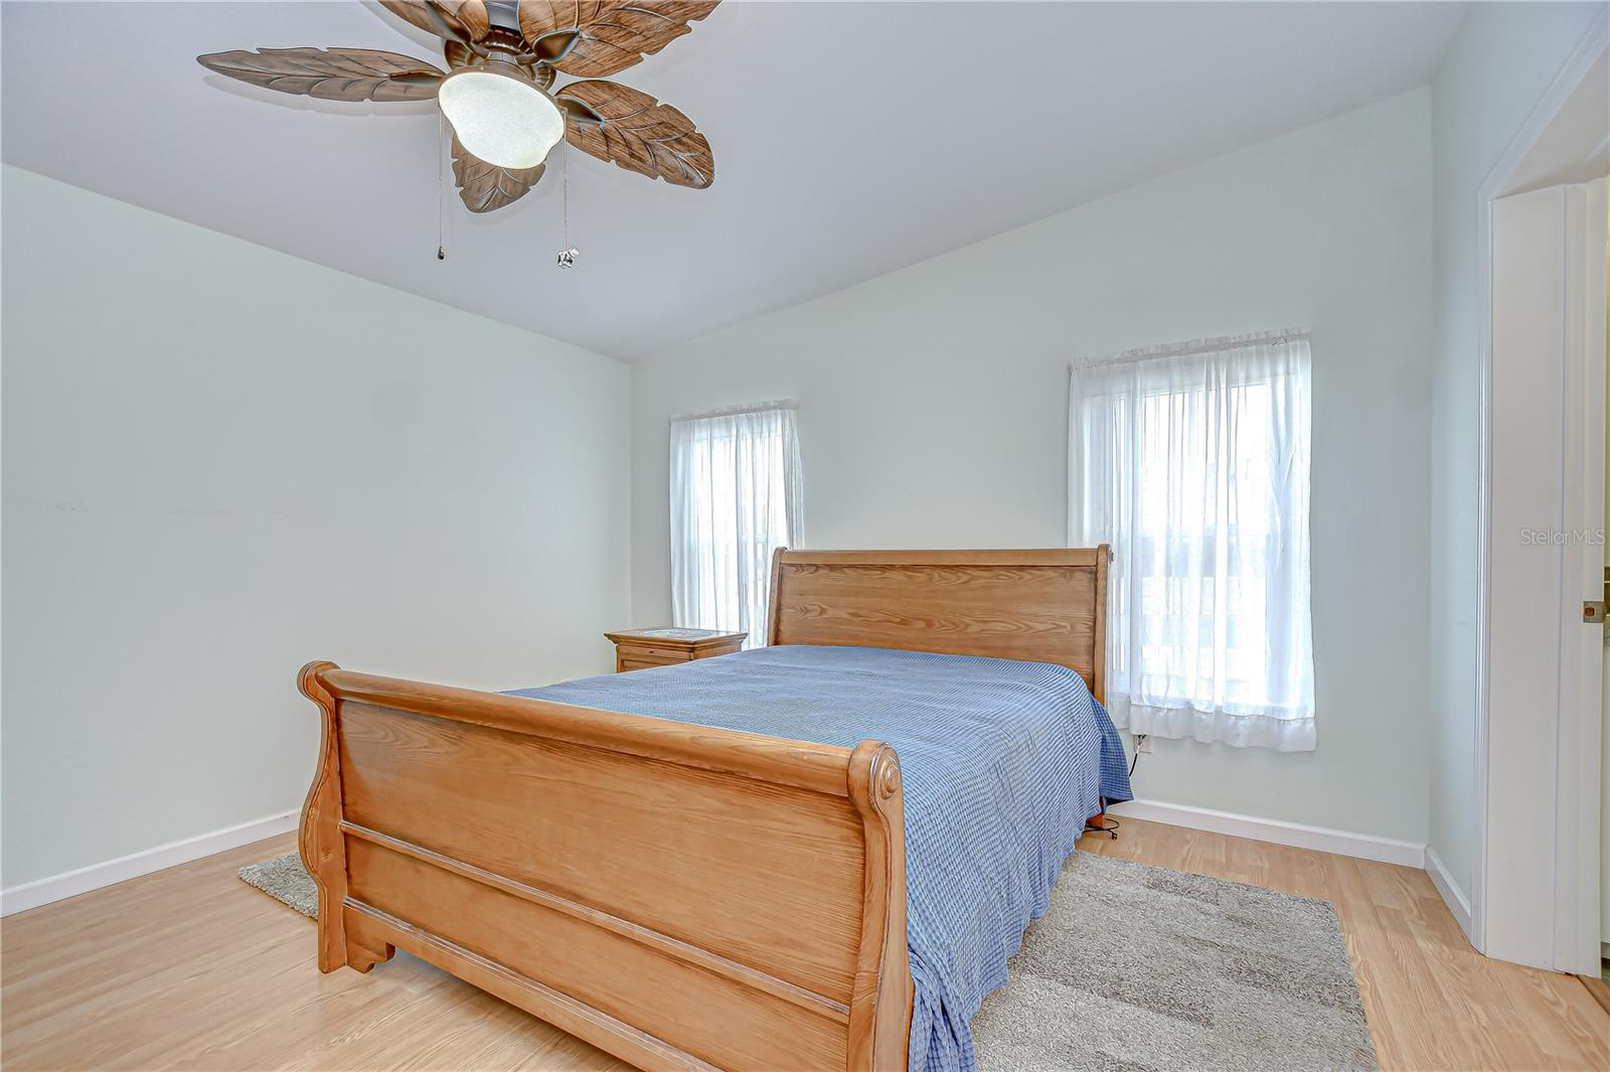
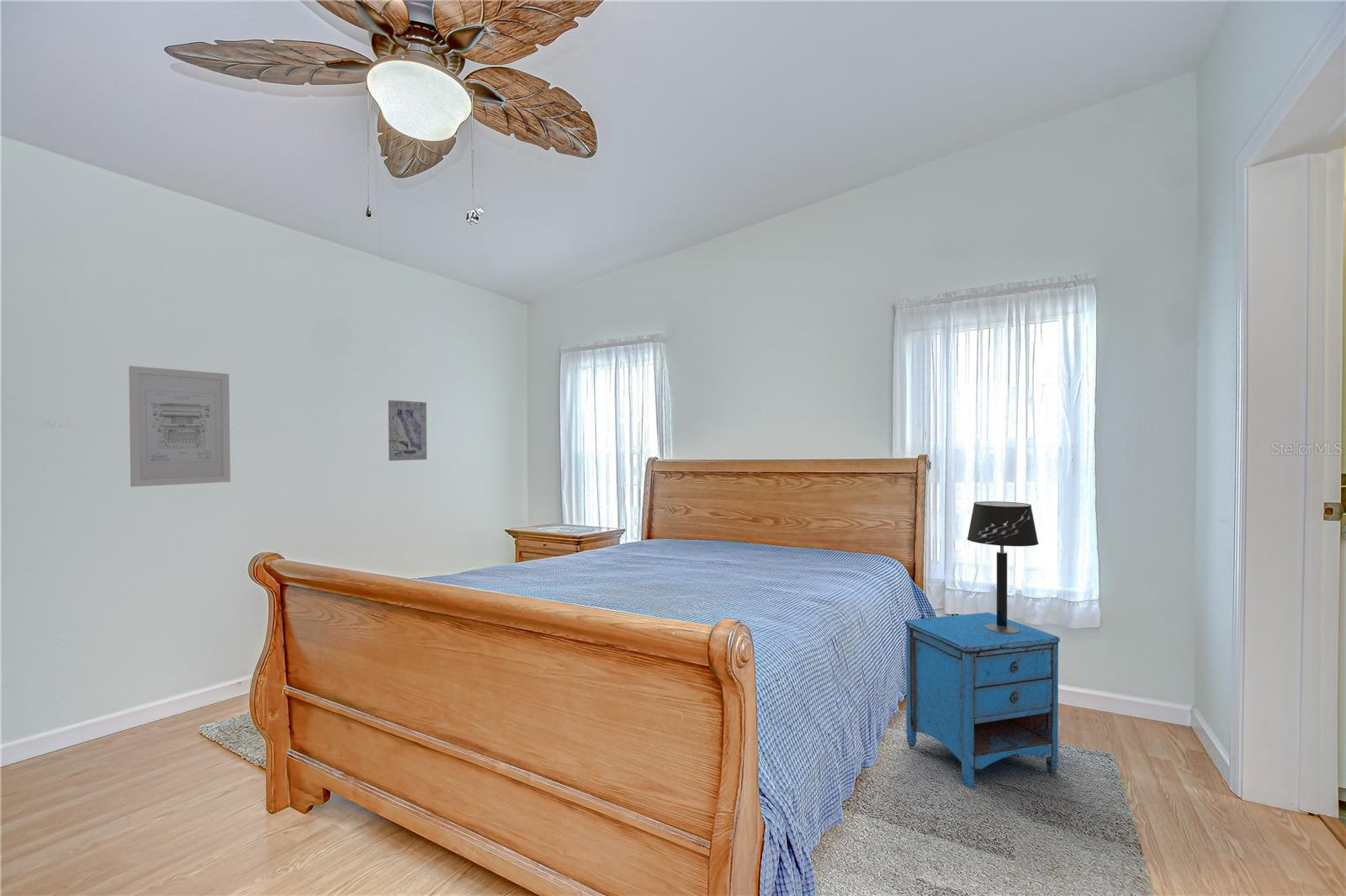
+ wall art (182, 427)
+ table lamp (1001, 565)
+ wall art (408, 430)
+ nightstand (978, 693)
